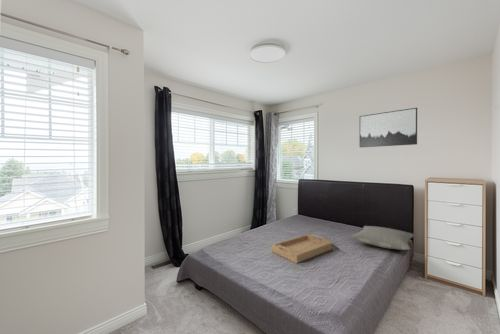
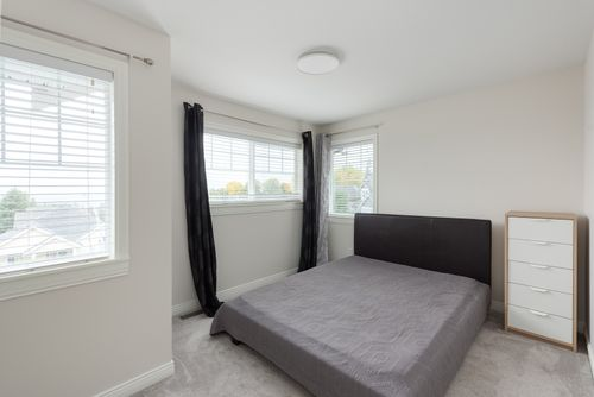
- wall art (386, 129)
- pillow (383, 236)
- serving tray (302, 245)
